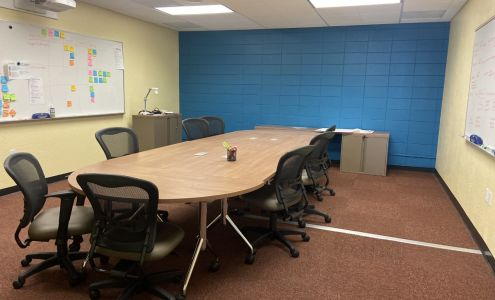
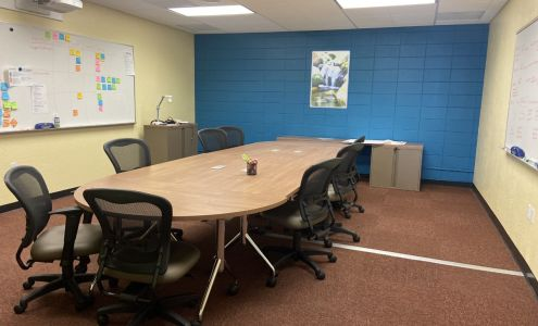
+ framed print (329, 79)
